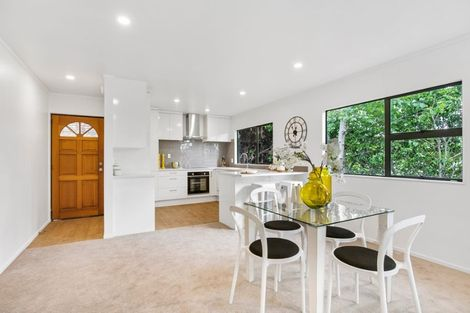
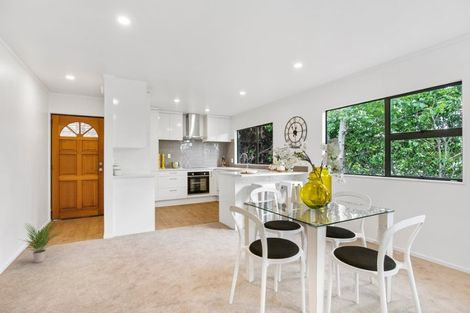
+ potted plant (40, 241)
